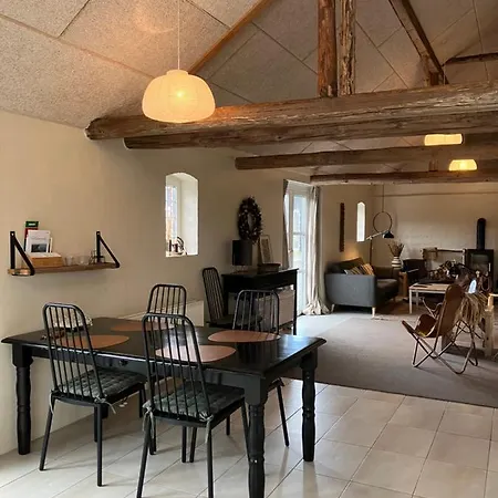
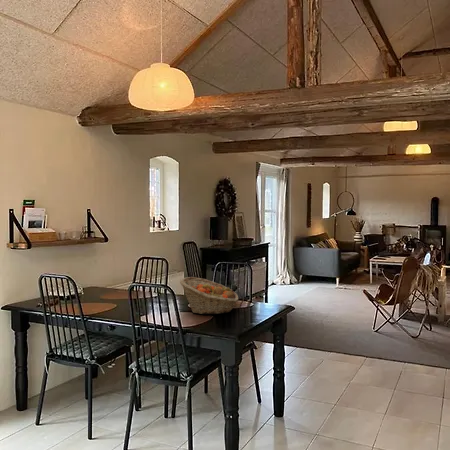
+ fruit basket (209, 294)
